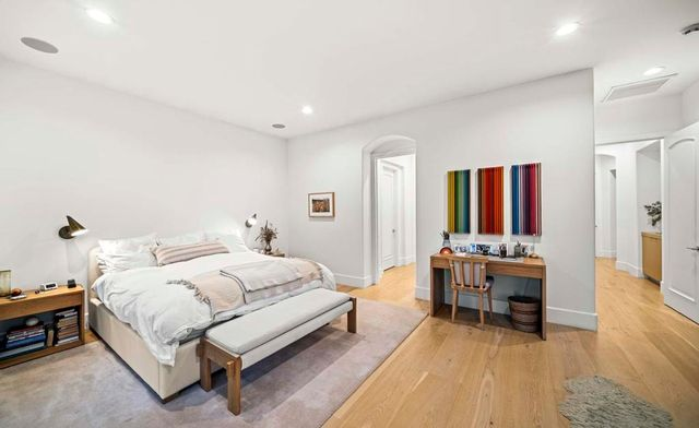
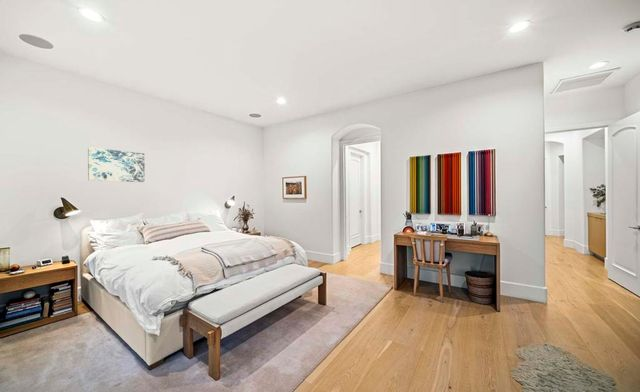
+ wall art (118, 165)
